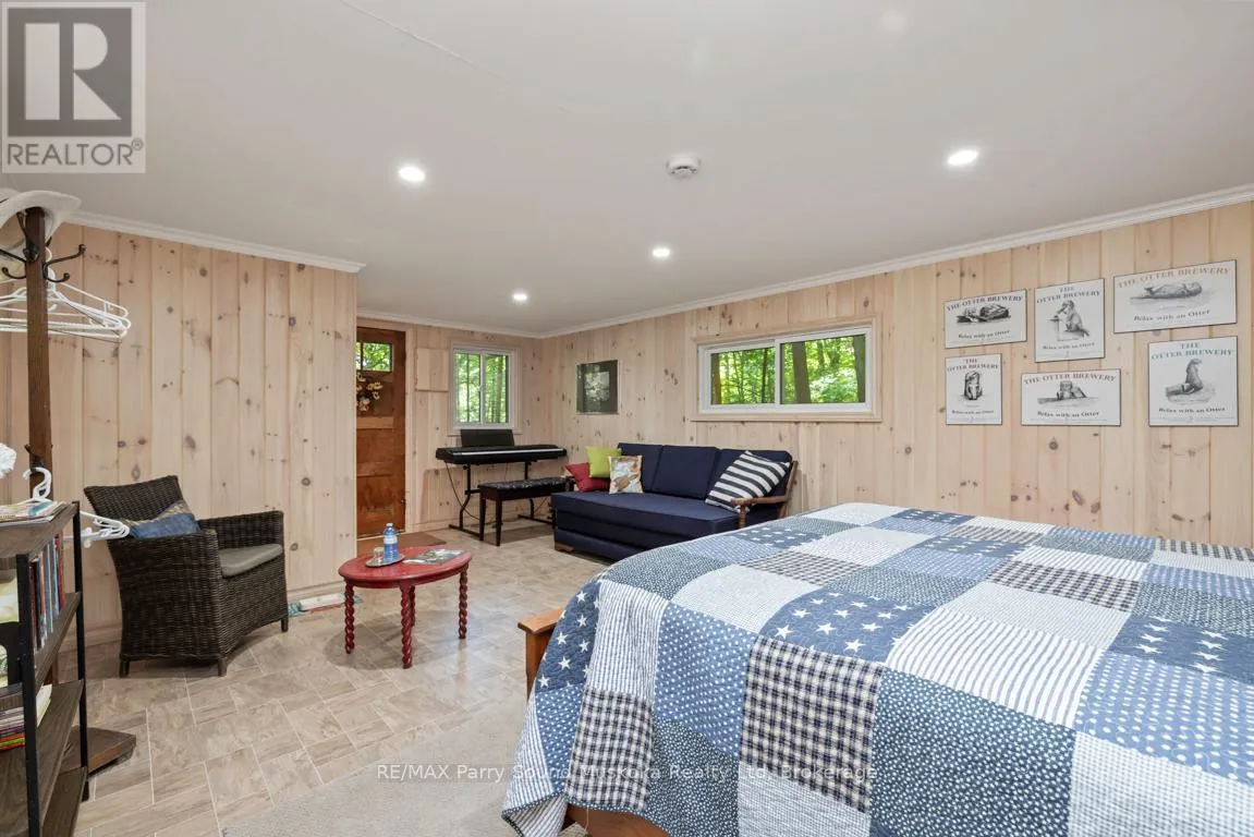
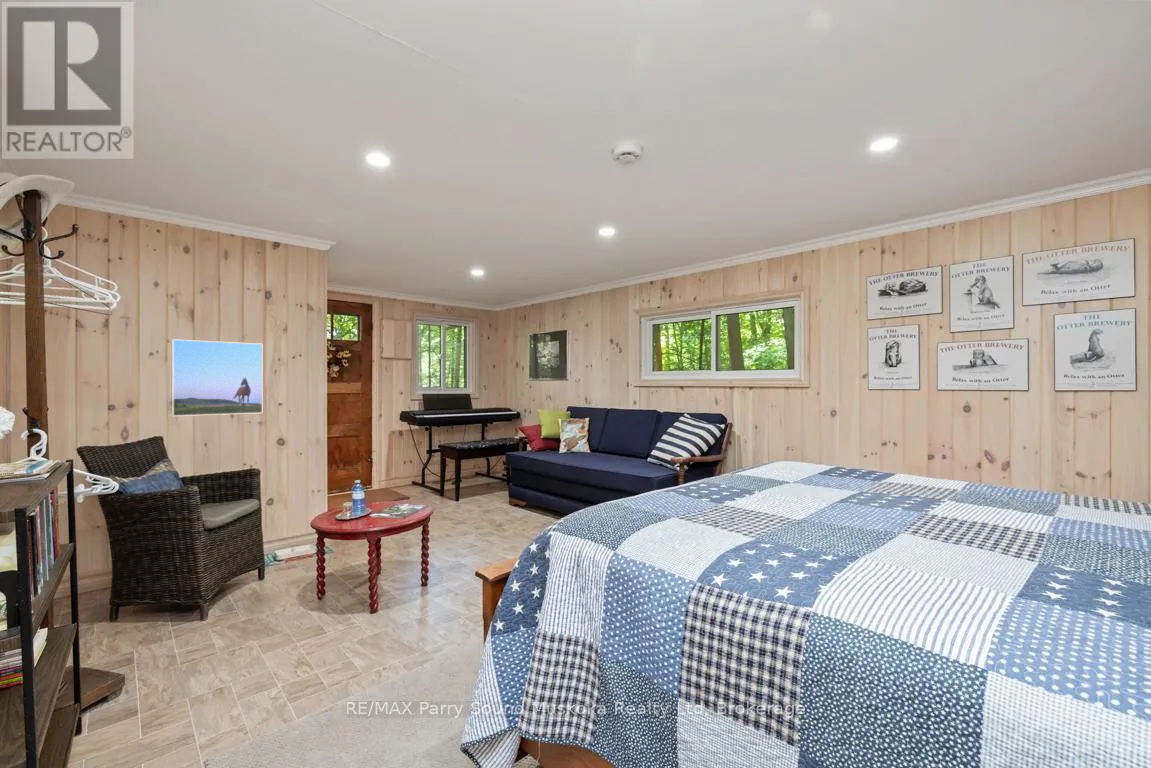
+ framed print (219, 378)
